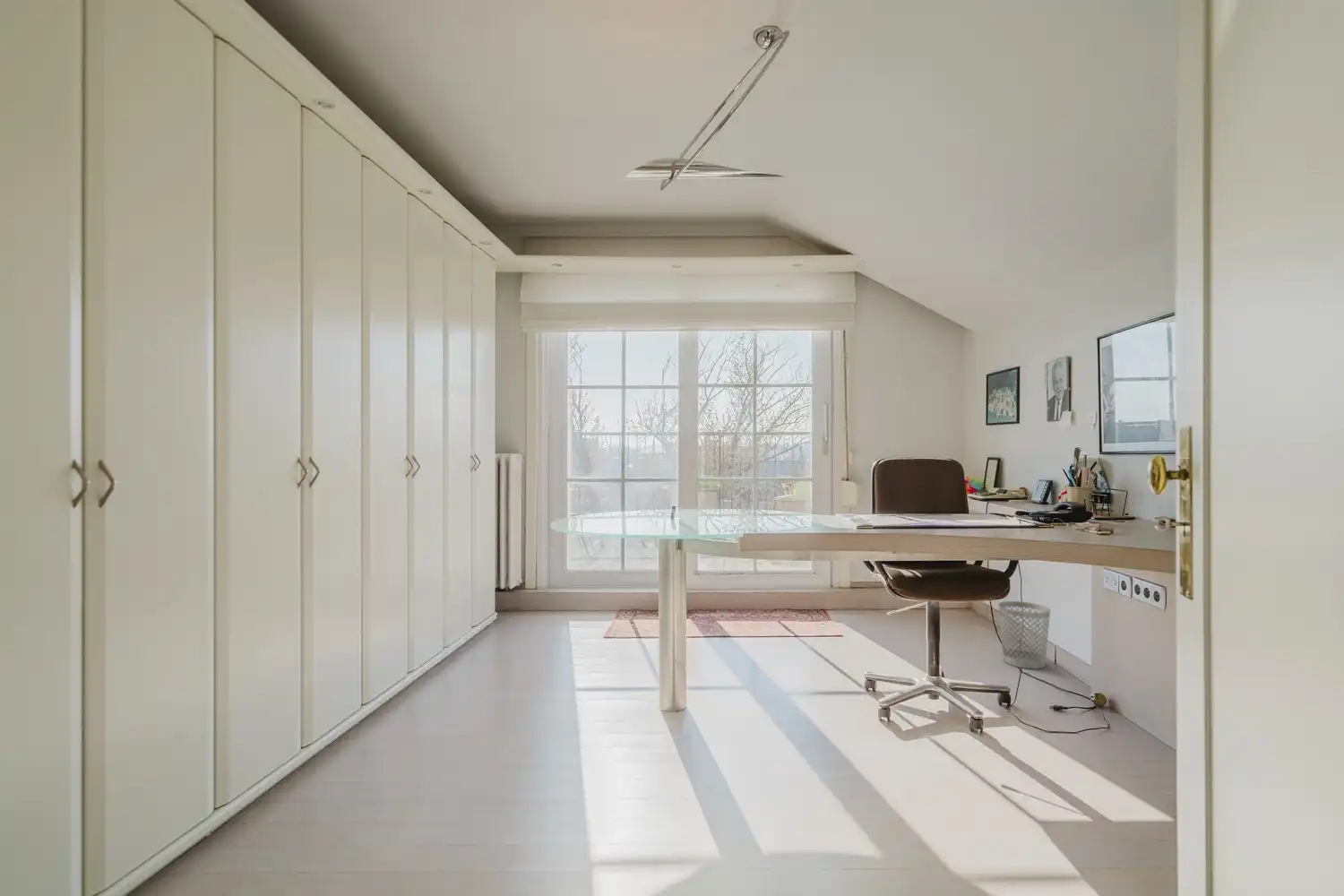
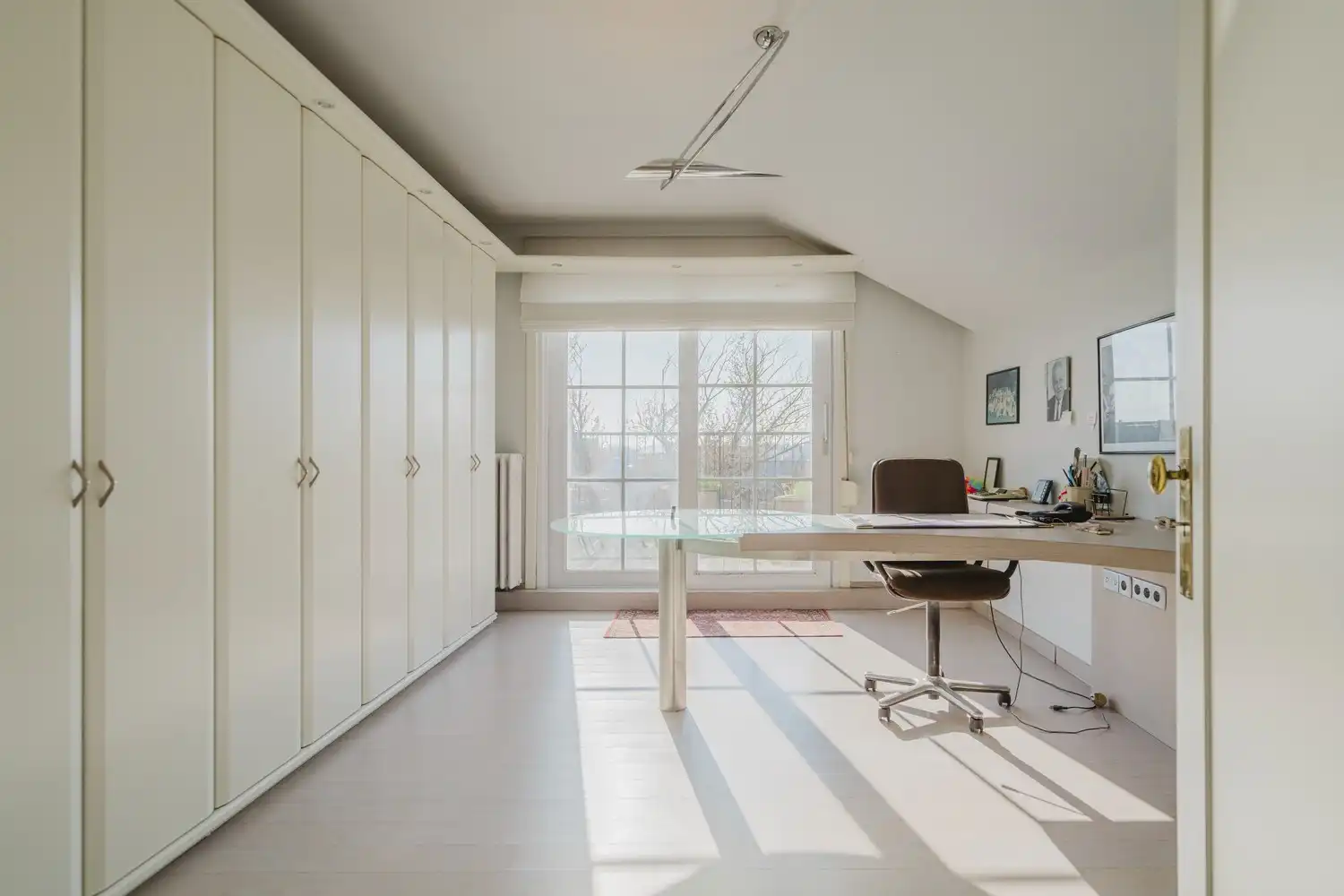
- wastebasket (1023, 635)
